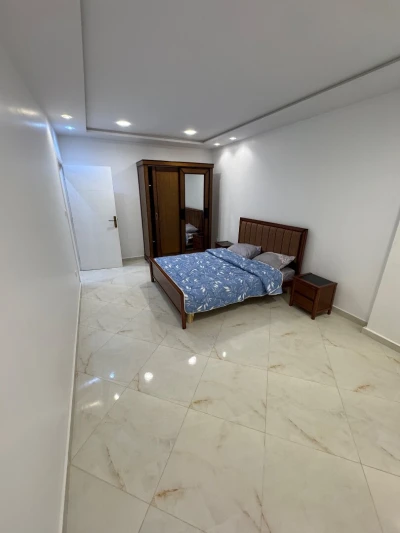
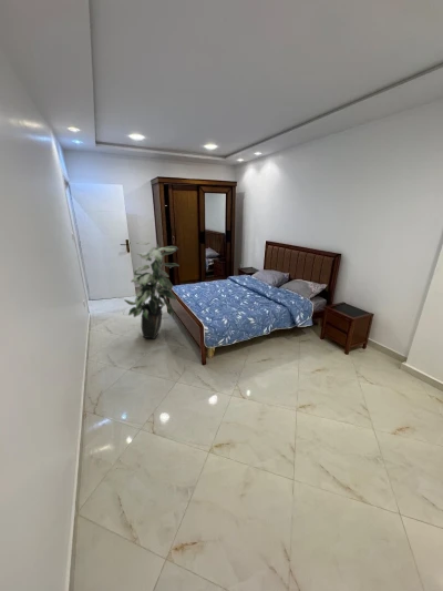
+ indoor plant (153, 291)
